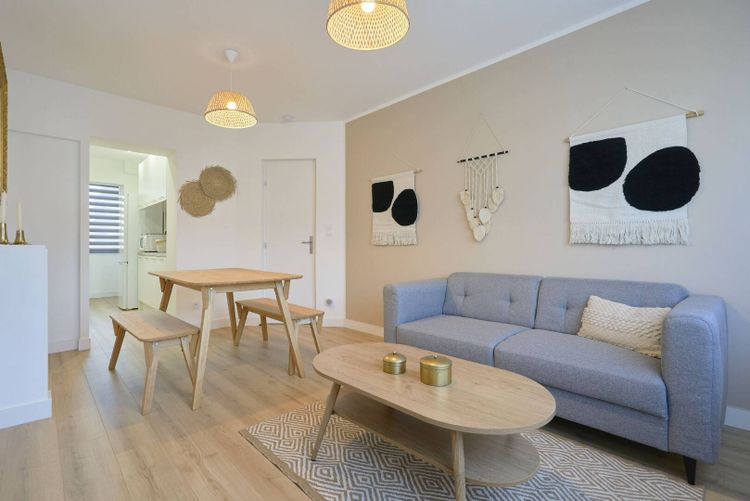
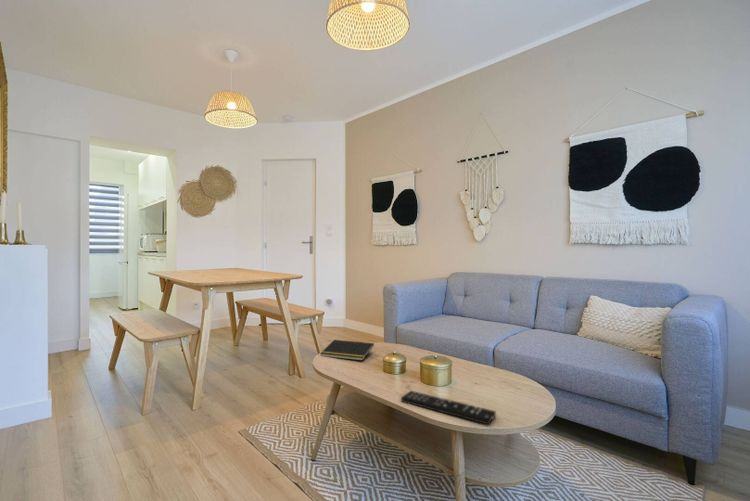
+ notepad (347, 349)
+ remote control (446, 405)
